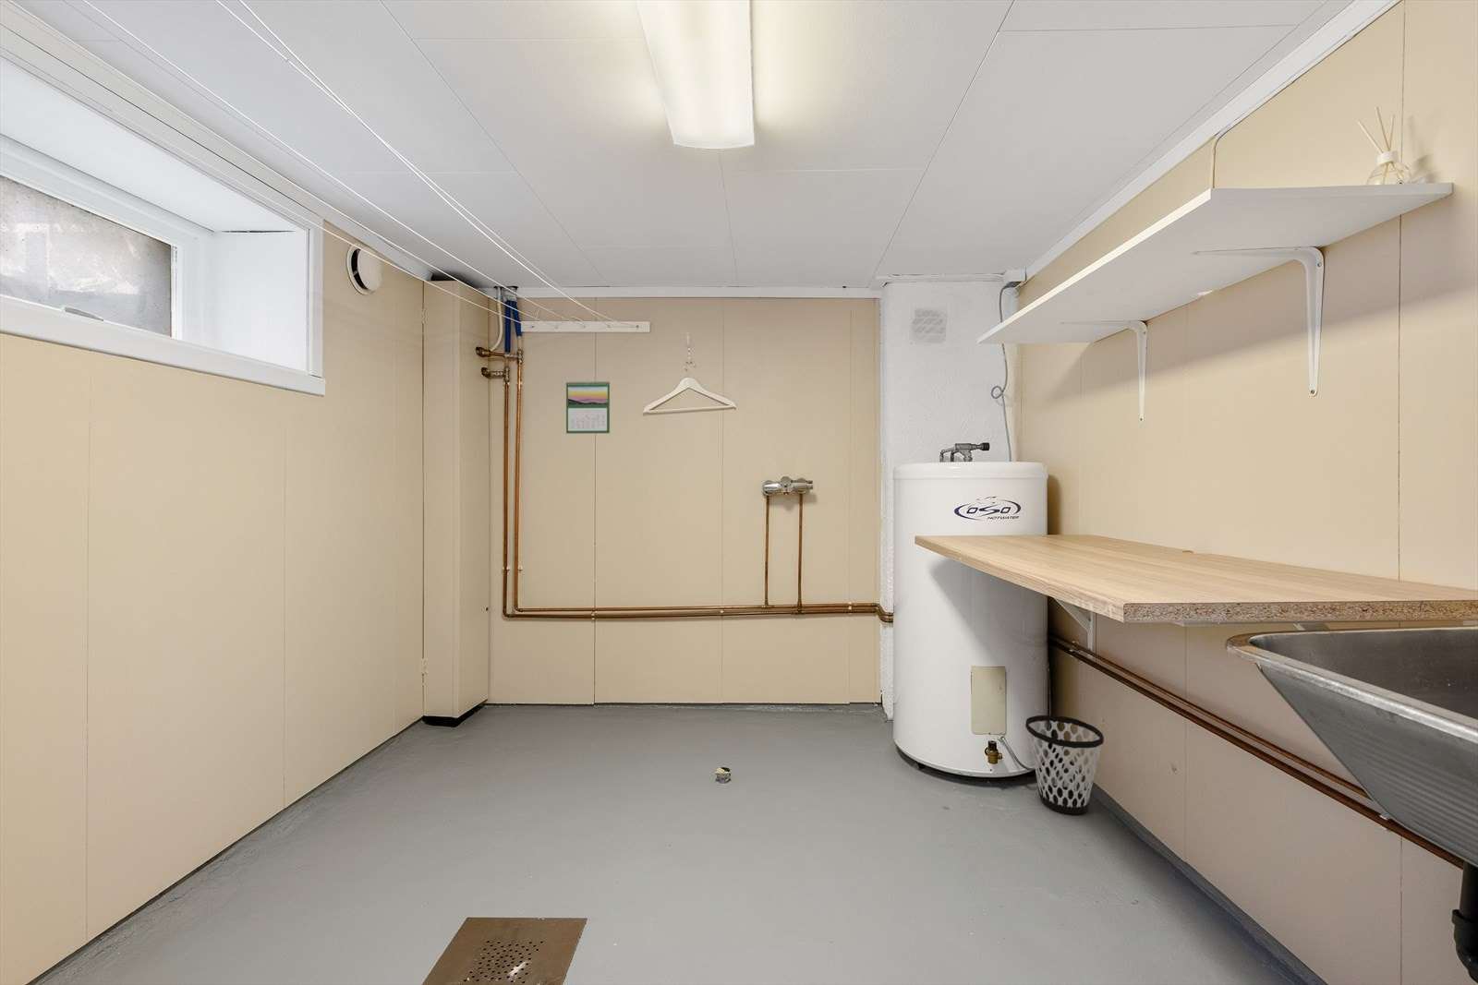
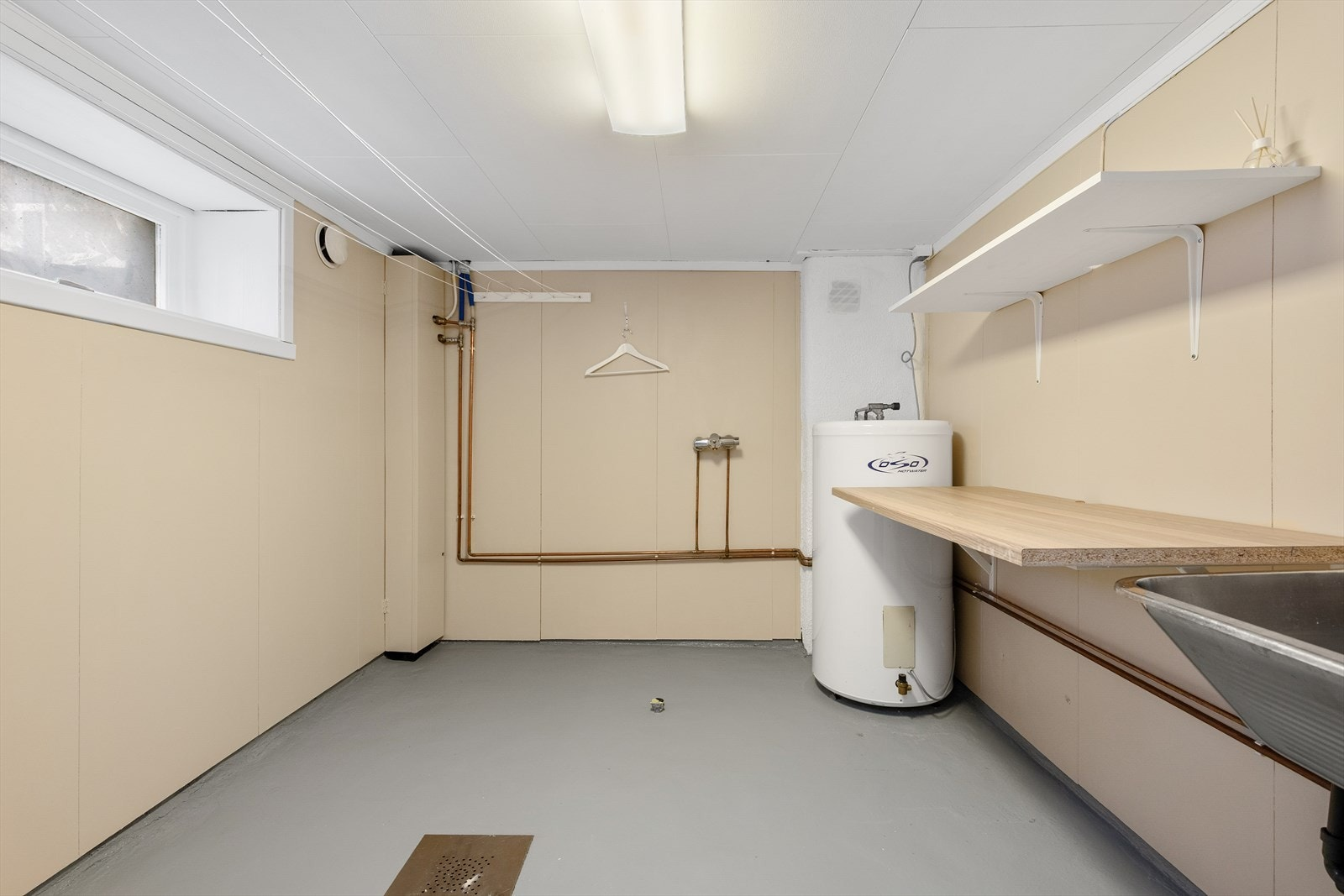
- wastebasket (1065, 765)
- calendar (587, 406)
